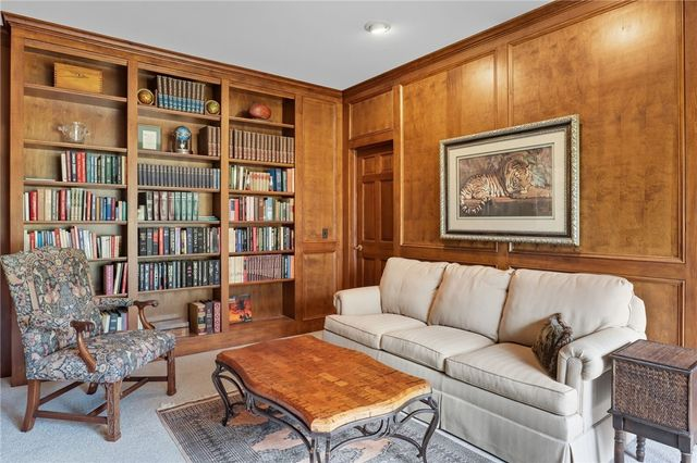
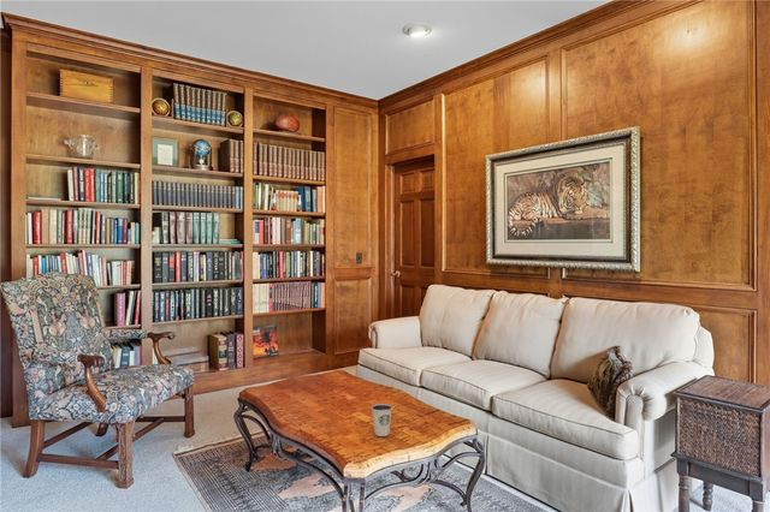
+ dixie cup (381, 419)
